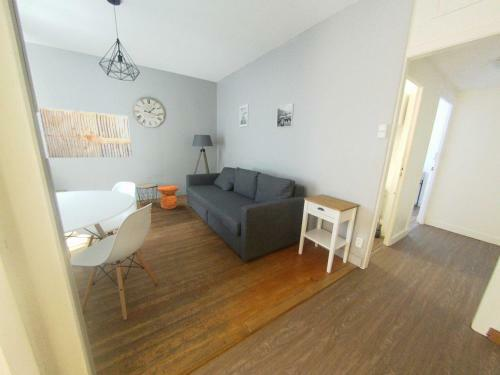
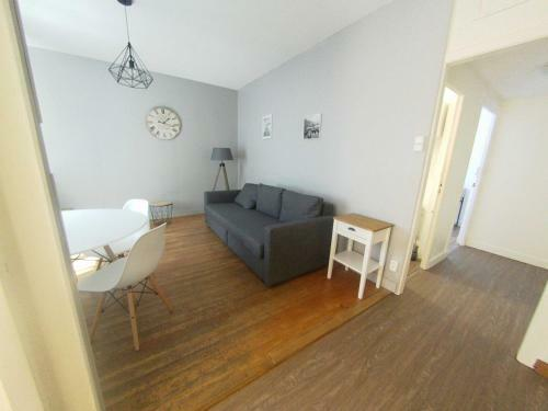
- wall art (91, 135)
- side table (168, 197)
